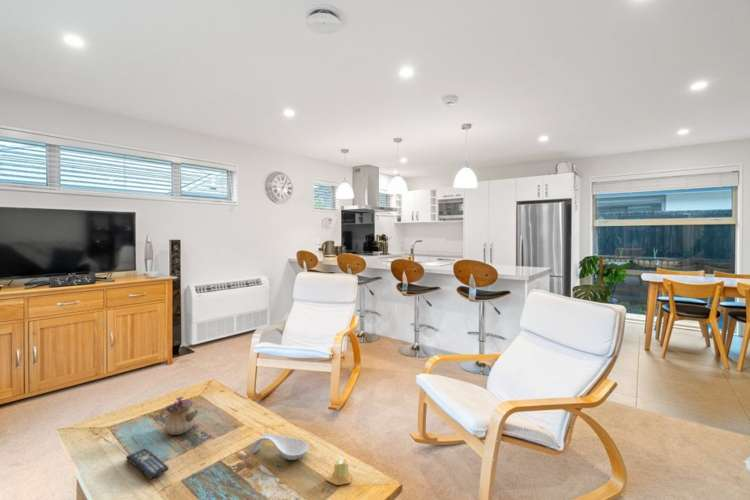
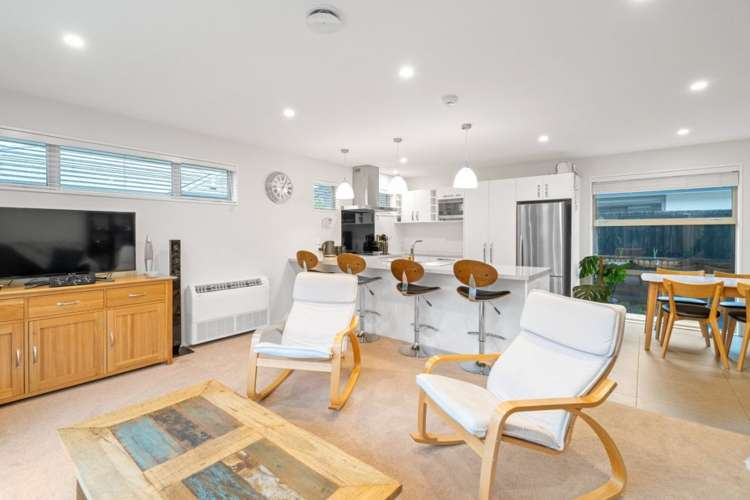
- candle (339, 467)
- remote control (146, 462)
- teapot (178, 412)
- spoon rest (280, 446)
